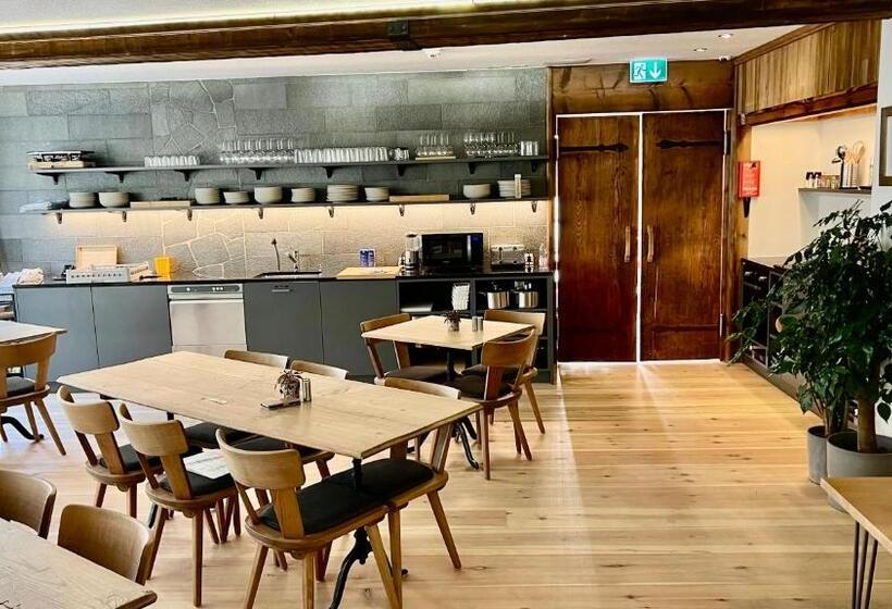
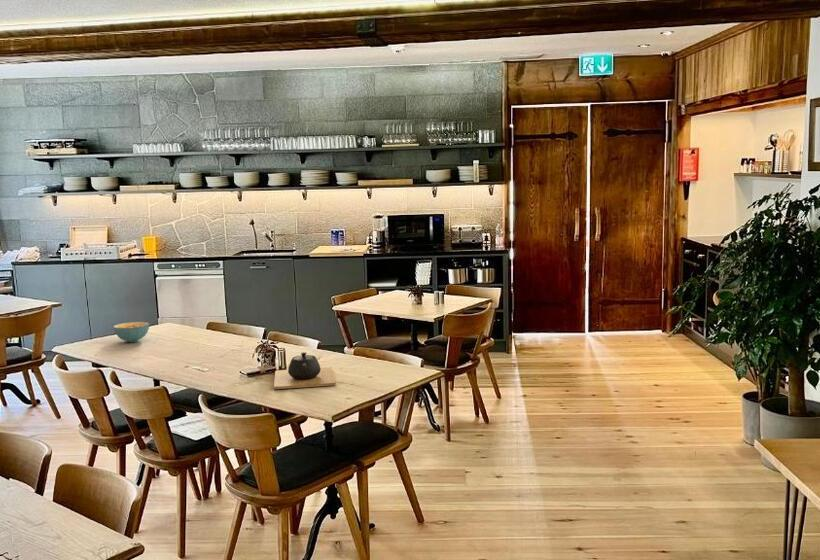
+ cereal bowl (131, 333)
+ teapot (303, 365)
